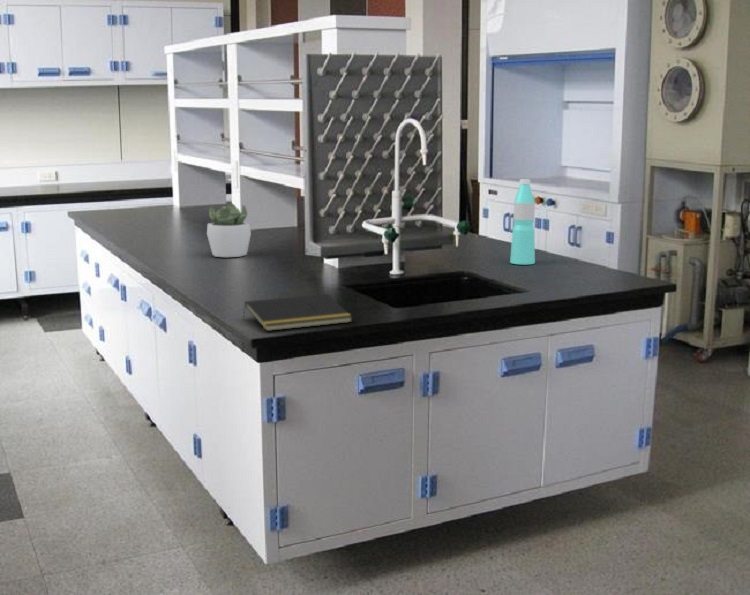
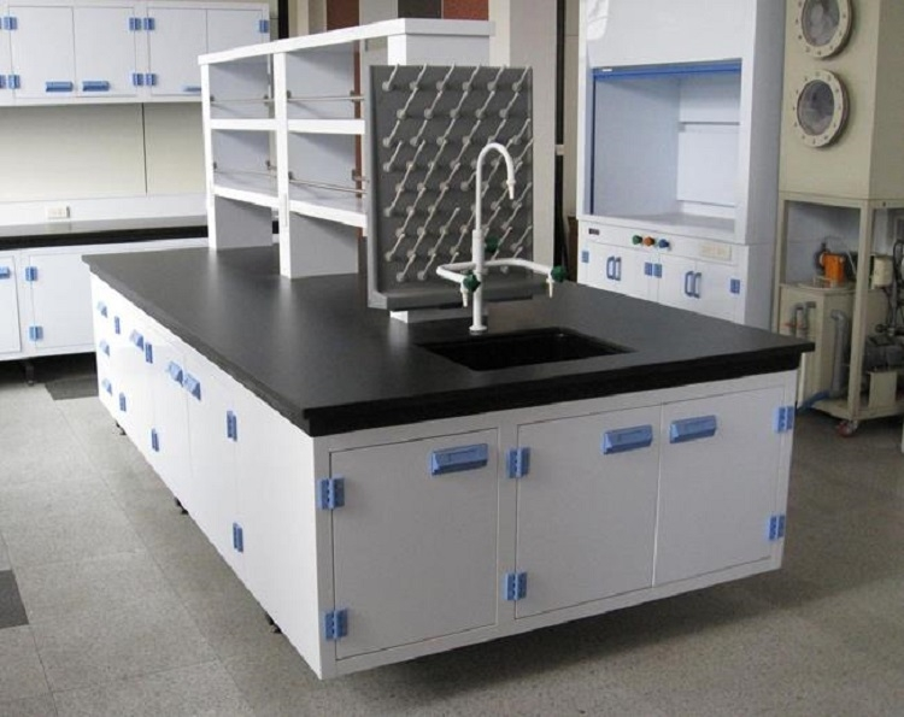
- water bottle (523, 221)
- notepad (298, 311)
- succulent plant (228, 229)
